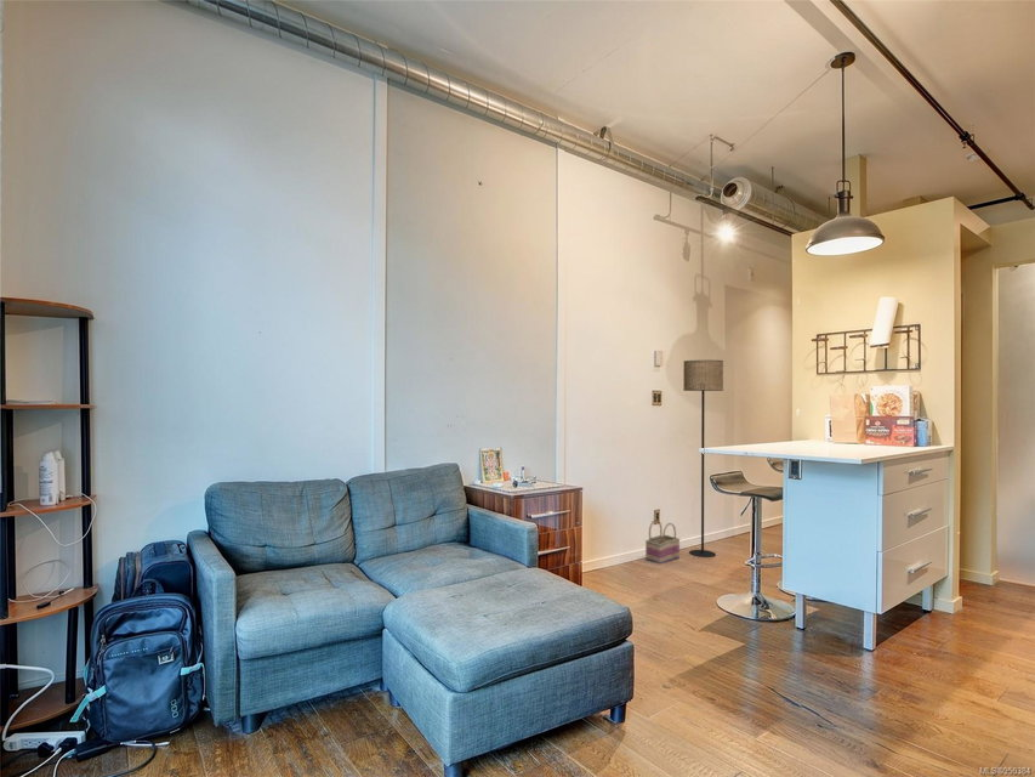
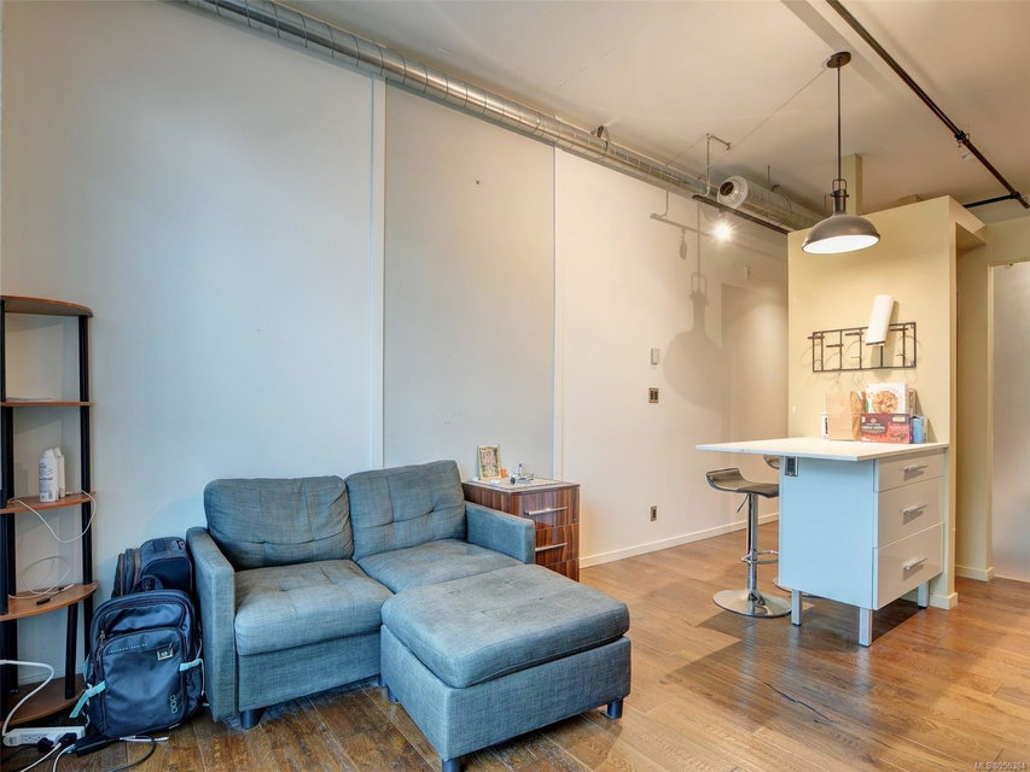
- basket (662, 539)
- floor lamp (703, 456)
